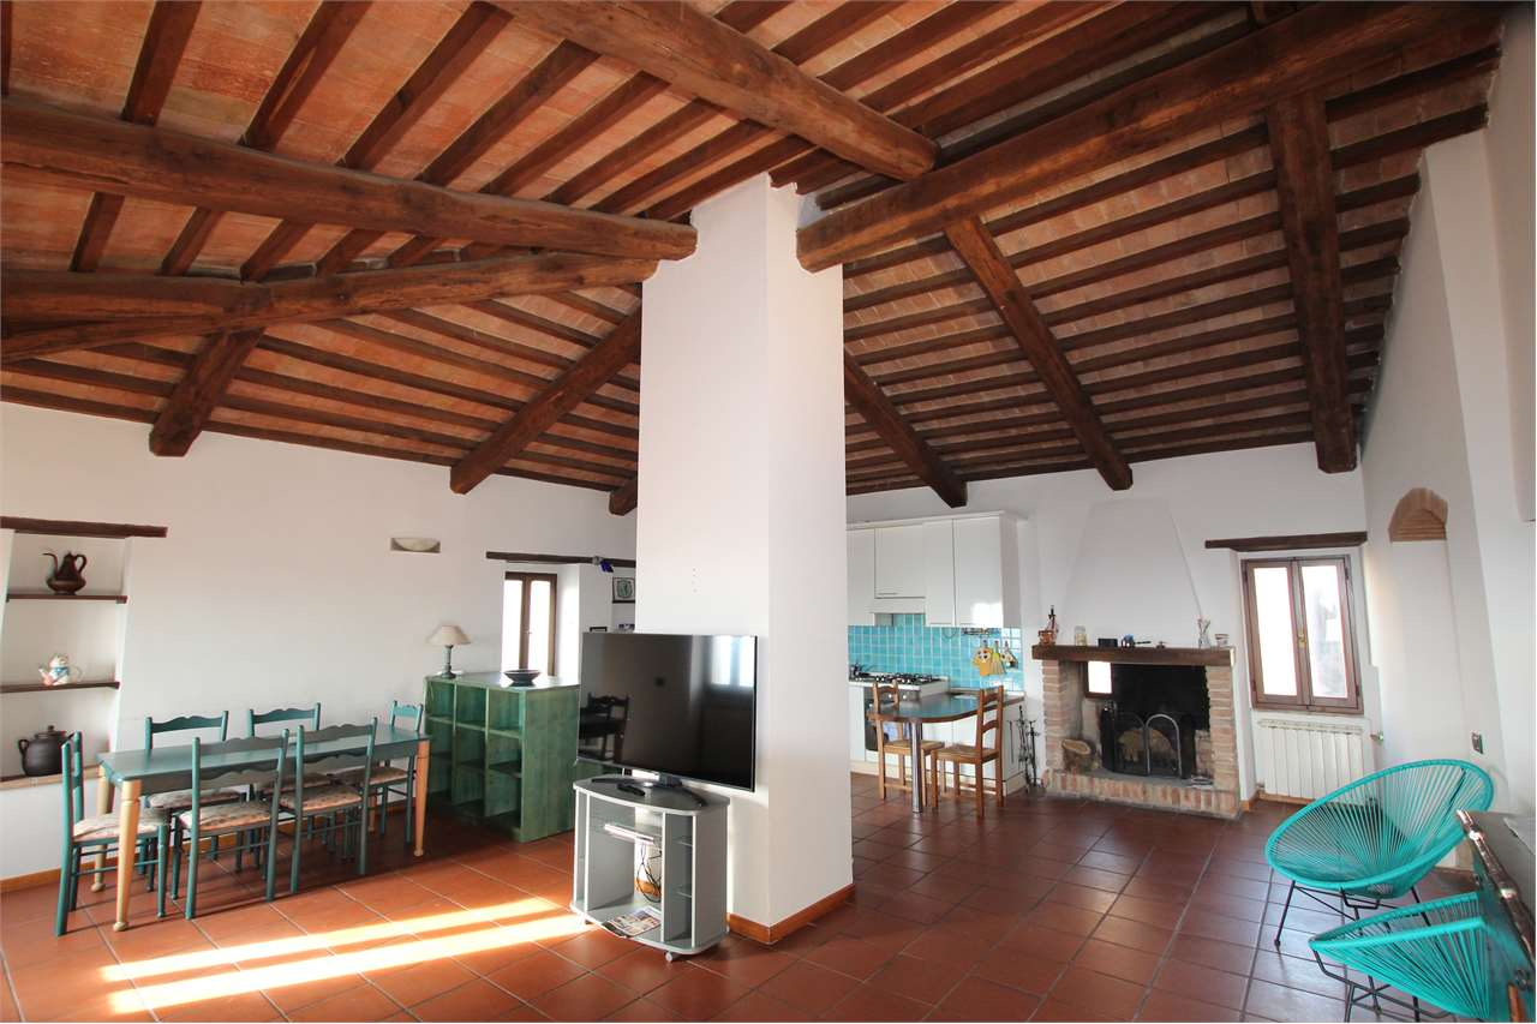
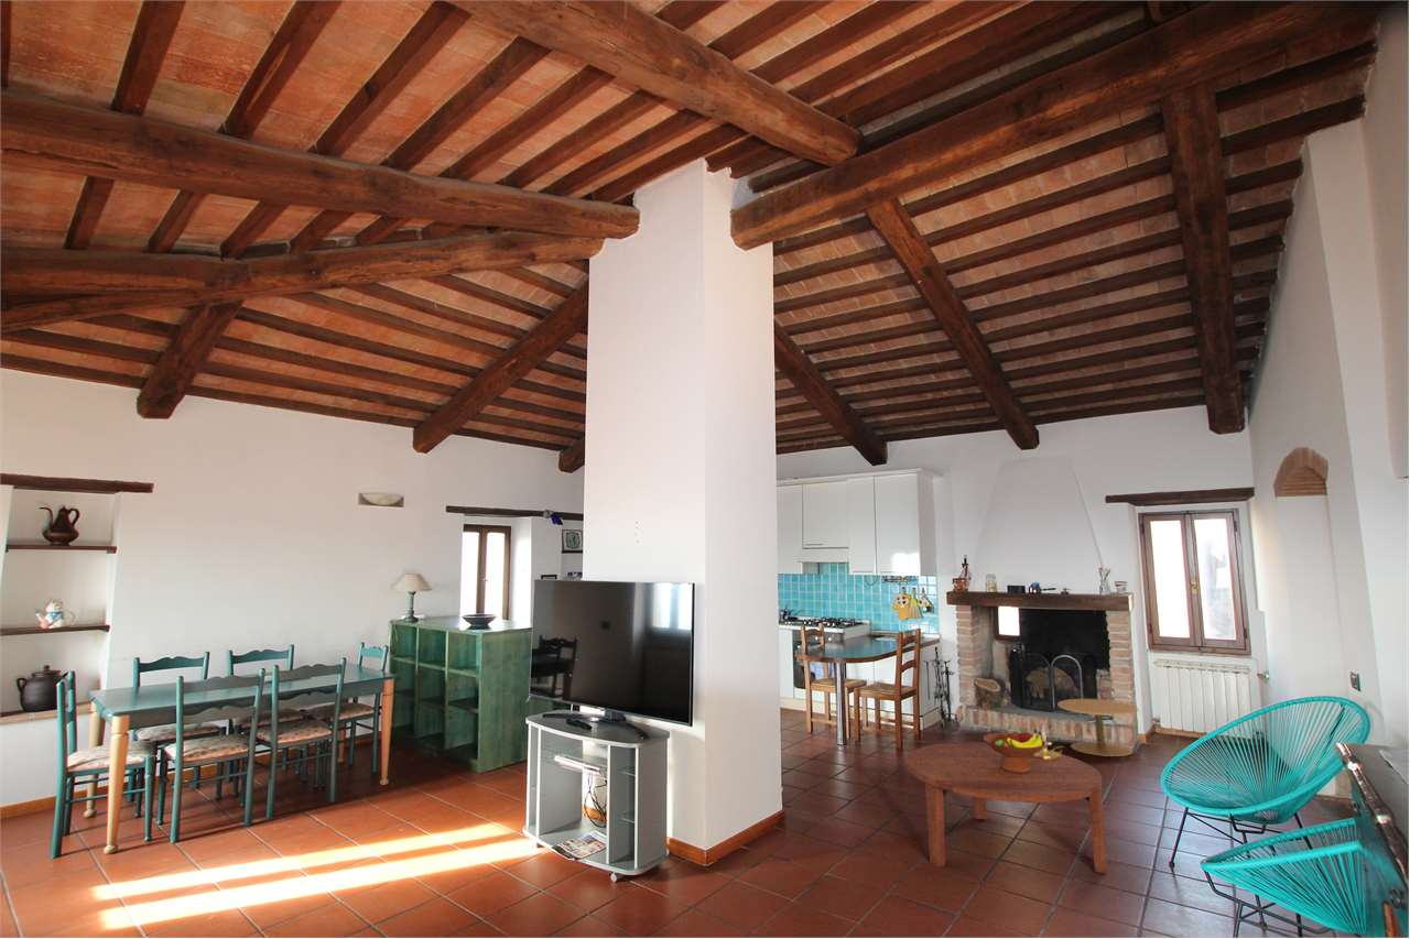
+ coffee table (1004, 800)
+ candle holder (1045, 741)
+ side table (1098, 727)
+ fruit bowl (1015, 747)
